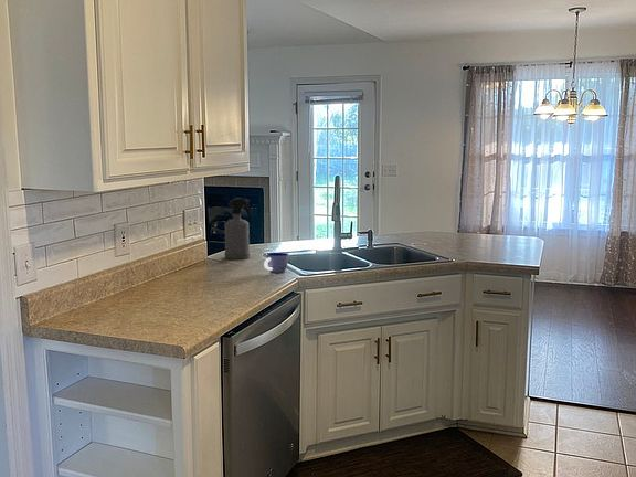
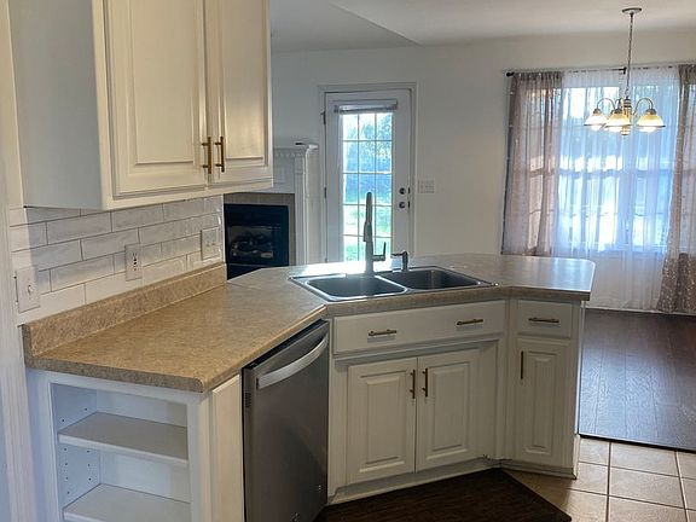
- cup (275, 263)
- spray bottle (239, 227)
